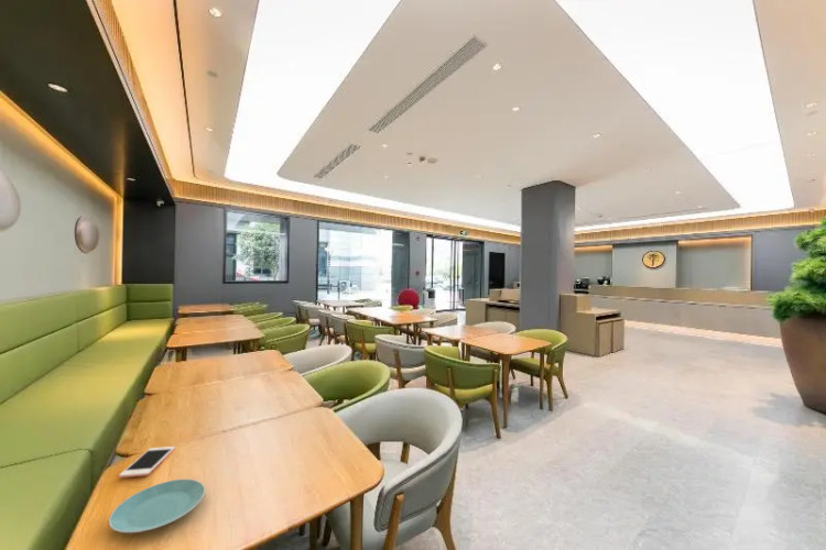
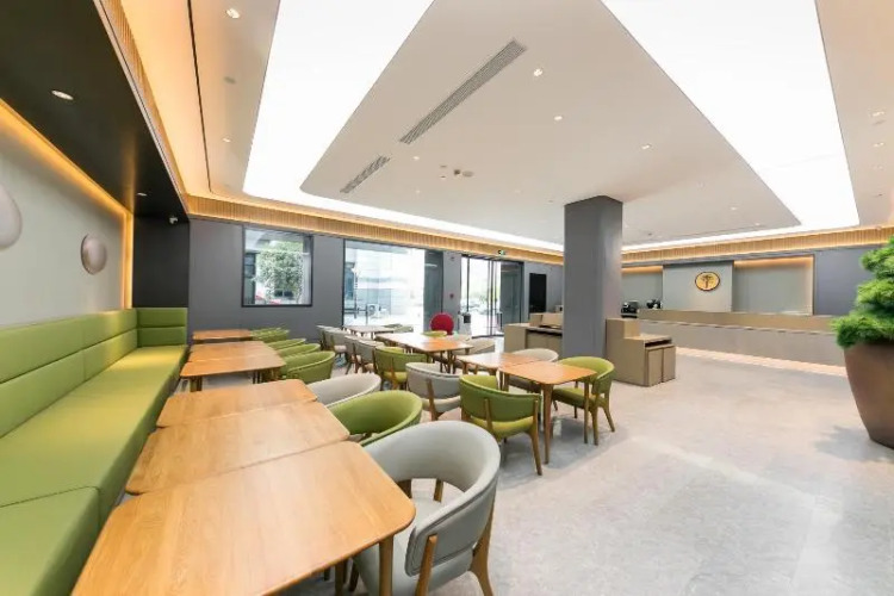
- cell phone (149, 461)
- plate (160, 506)
